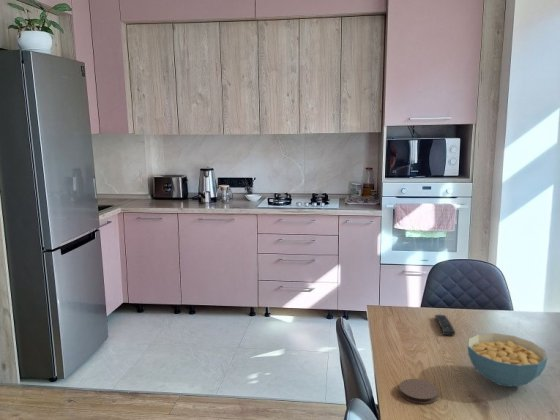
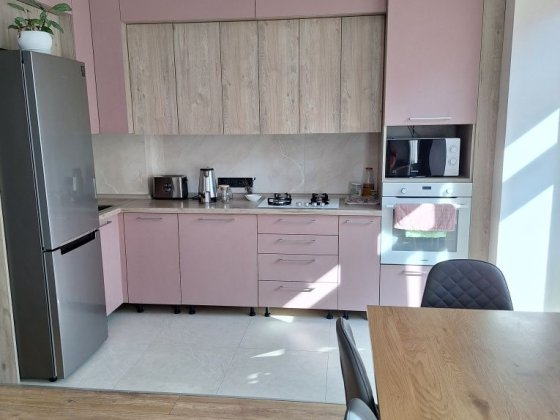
- coaster (418, 390)
- cereal bowl (504, 364)
- remote control (443, 323)
